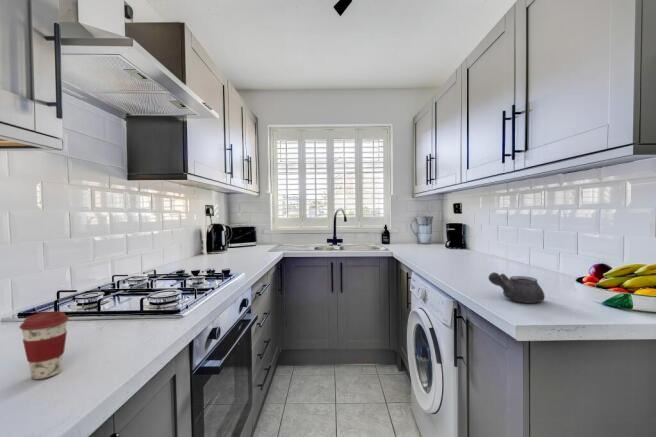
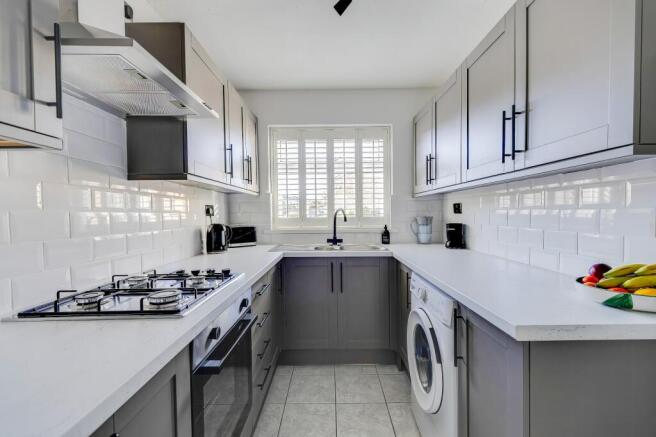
- teapot (512, 285)
- coffee cup (45, 344)
